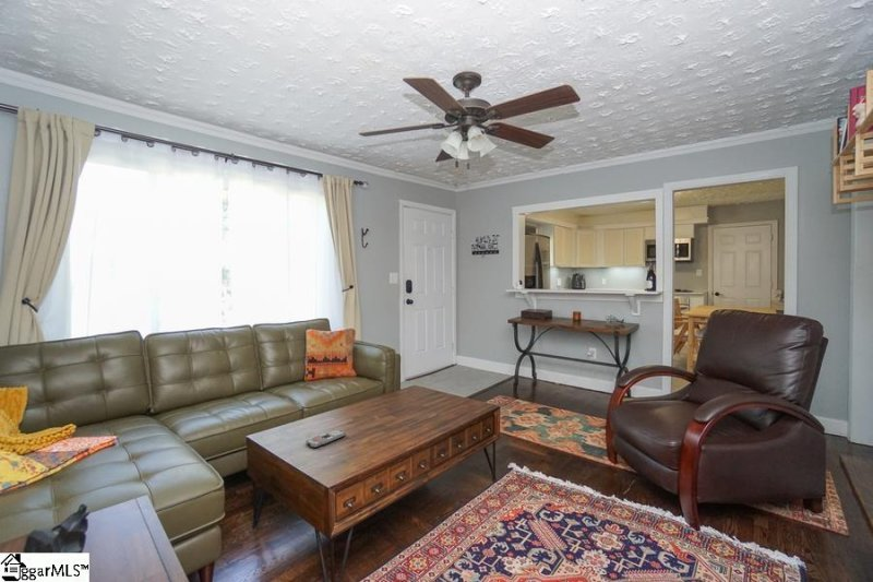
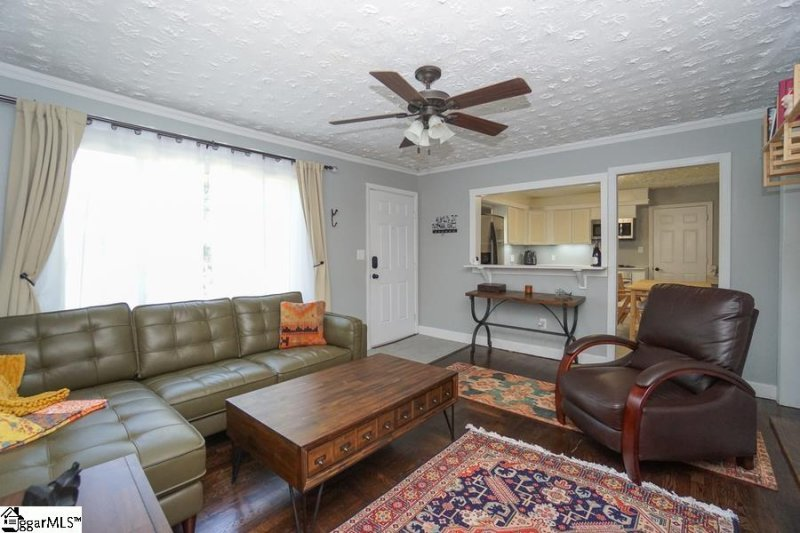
- remote control (326, 438)
